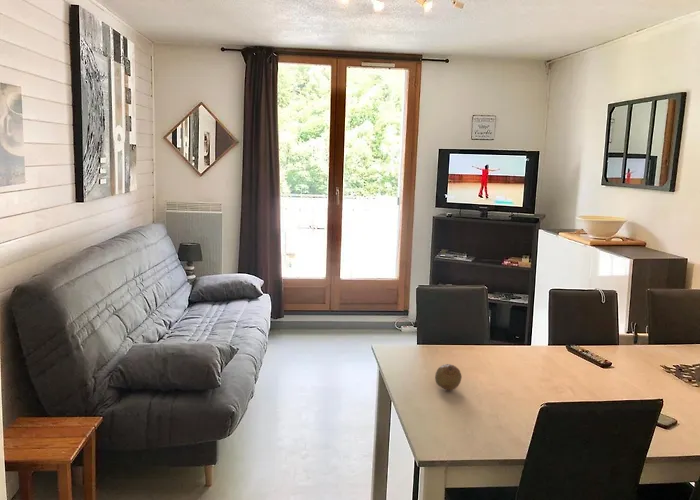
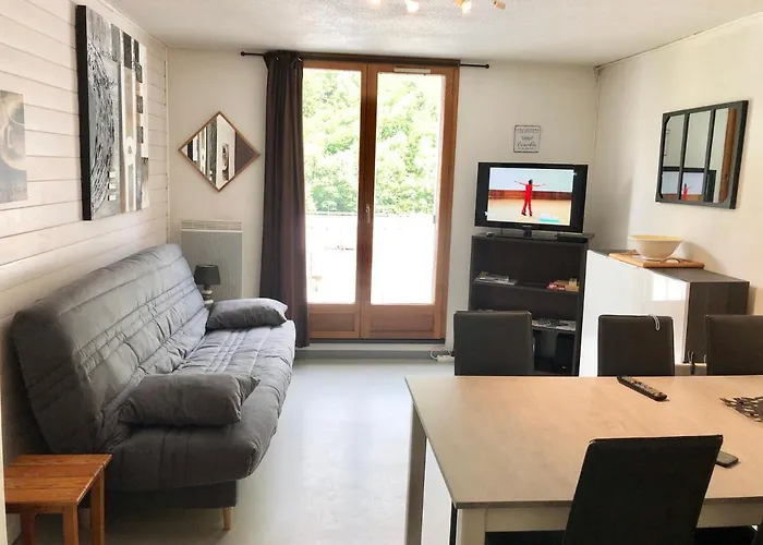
- fruit (448, 376)
